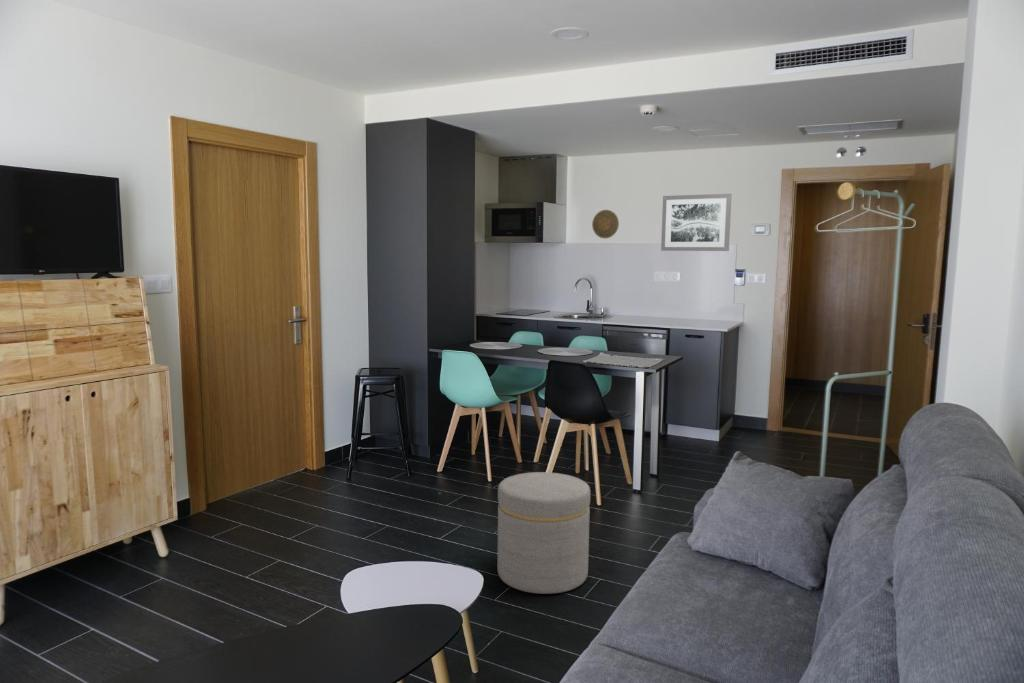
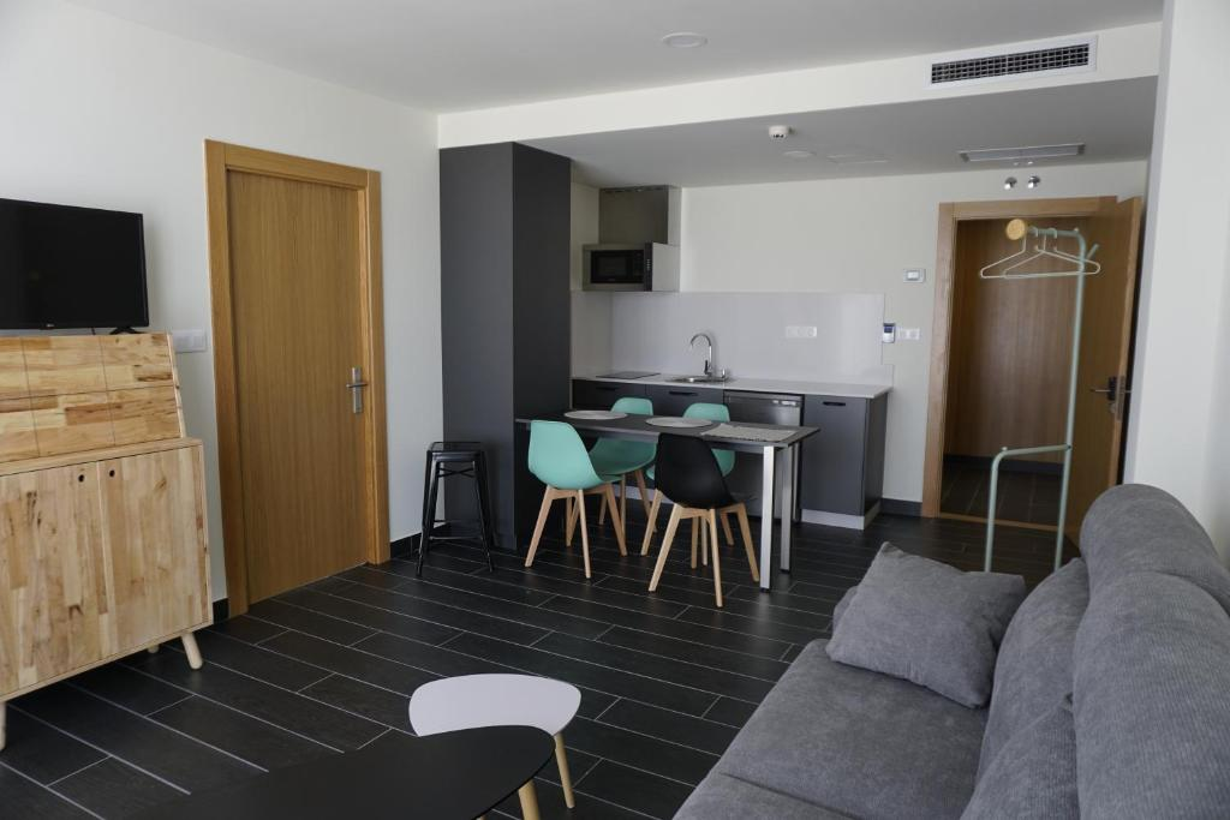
- wall art (695, 223)
- decorative plate (604, 224)
- ottoman (543, 529)
